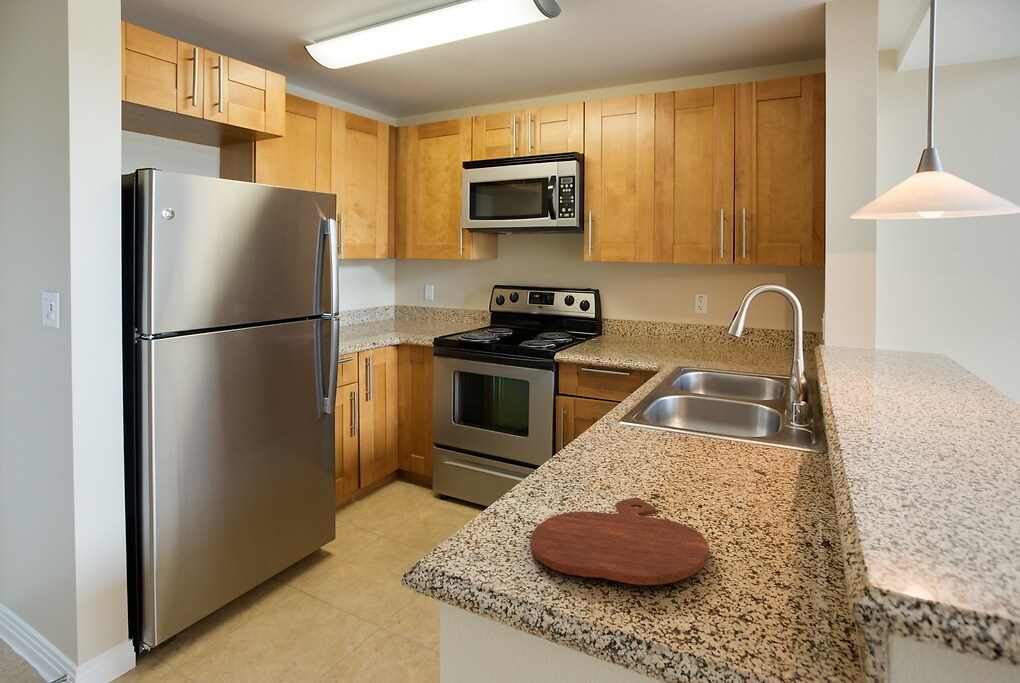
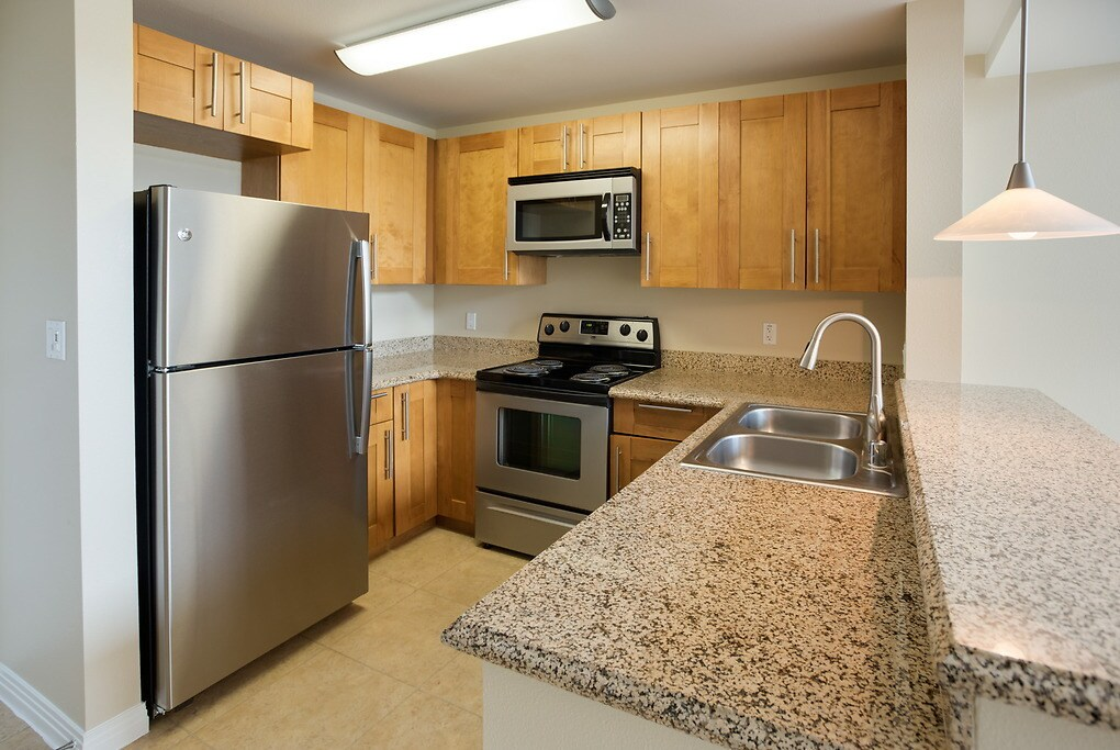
- cutting board (622, 531)
